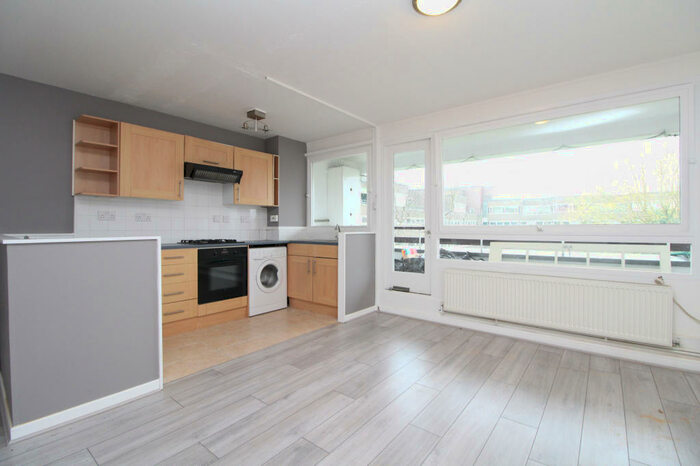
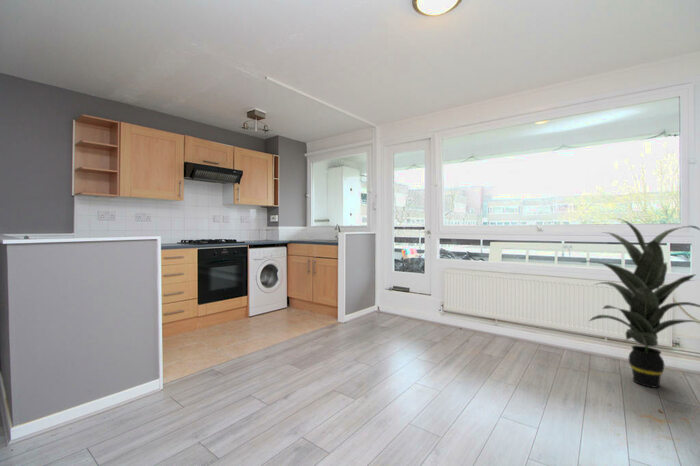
+ indoor plant (637, 298)
